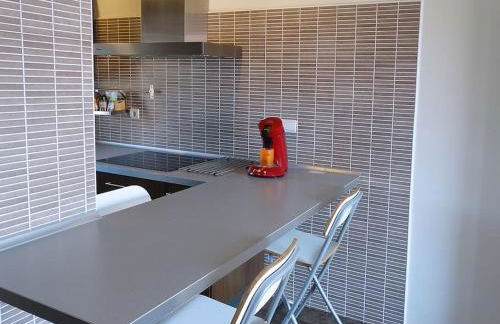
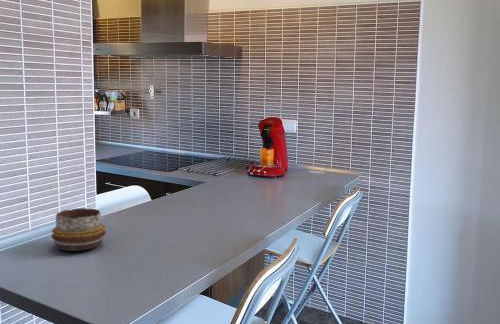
+ decorative bowl (79, 229)
